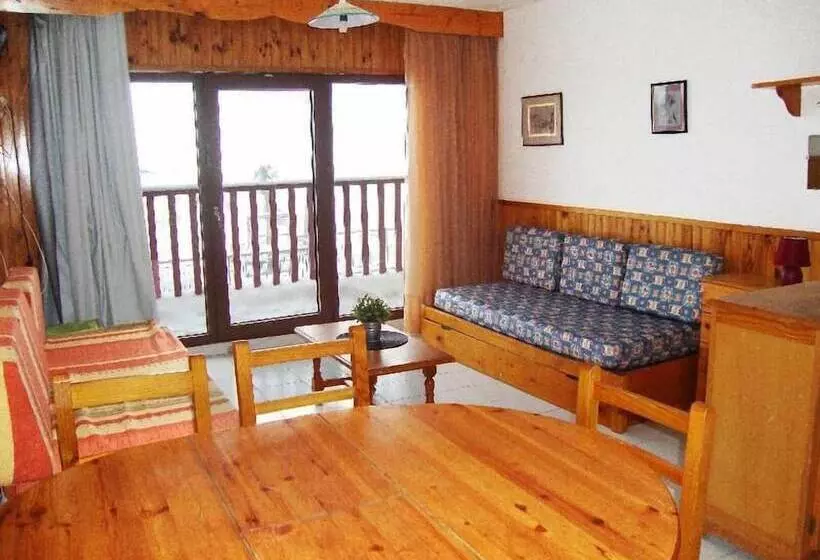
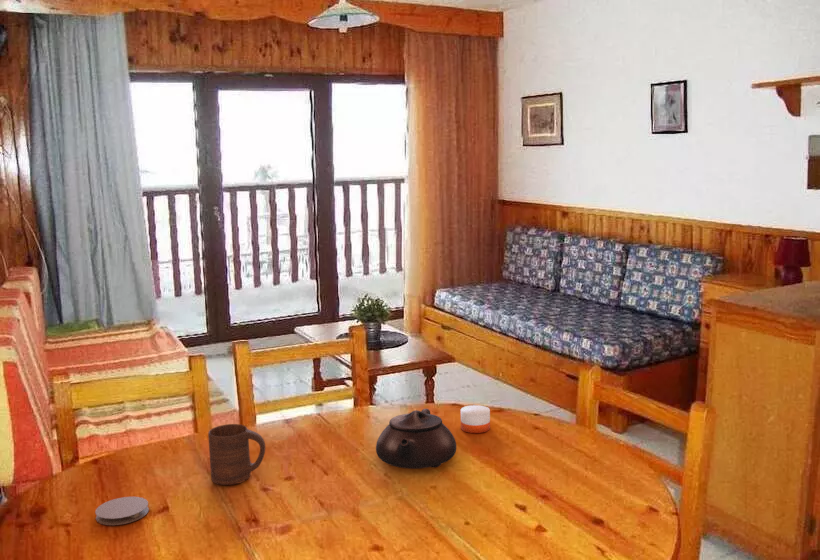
+ coaster (122, 510)
+ teapot (417, 435)
+ cup (235, 453)
+ candle (475, 408)
